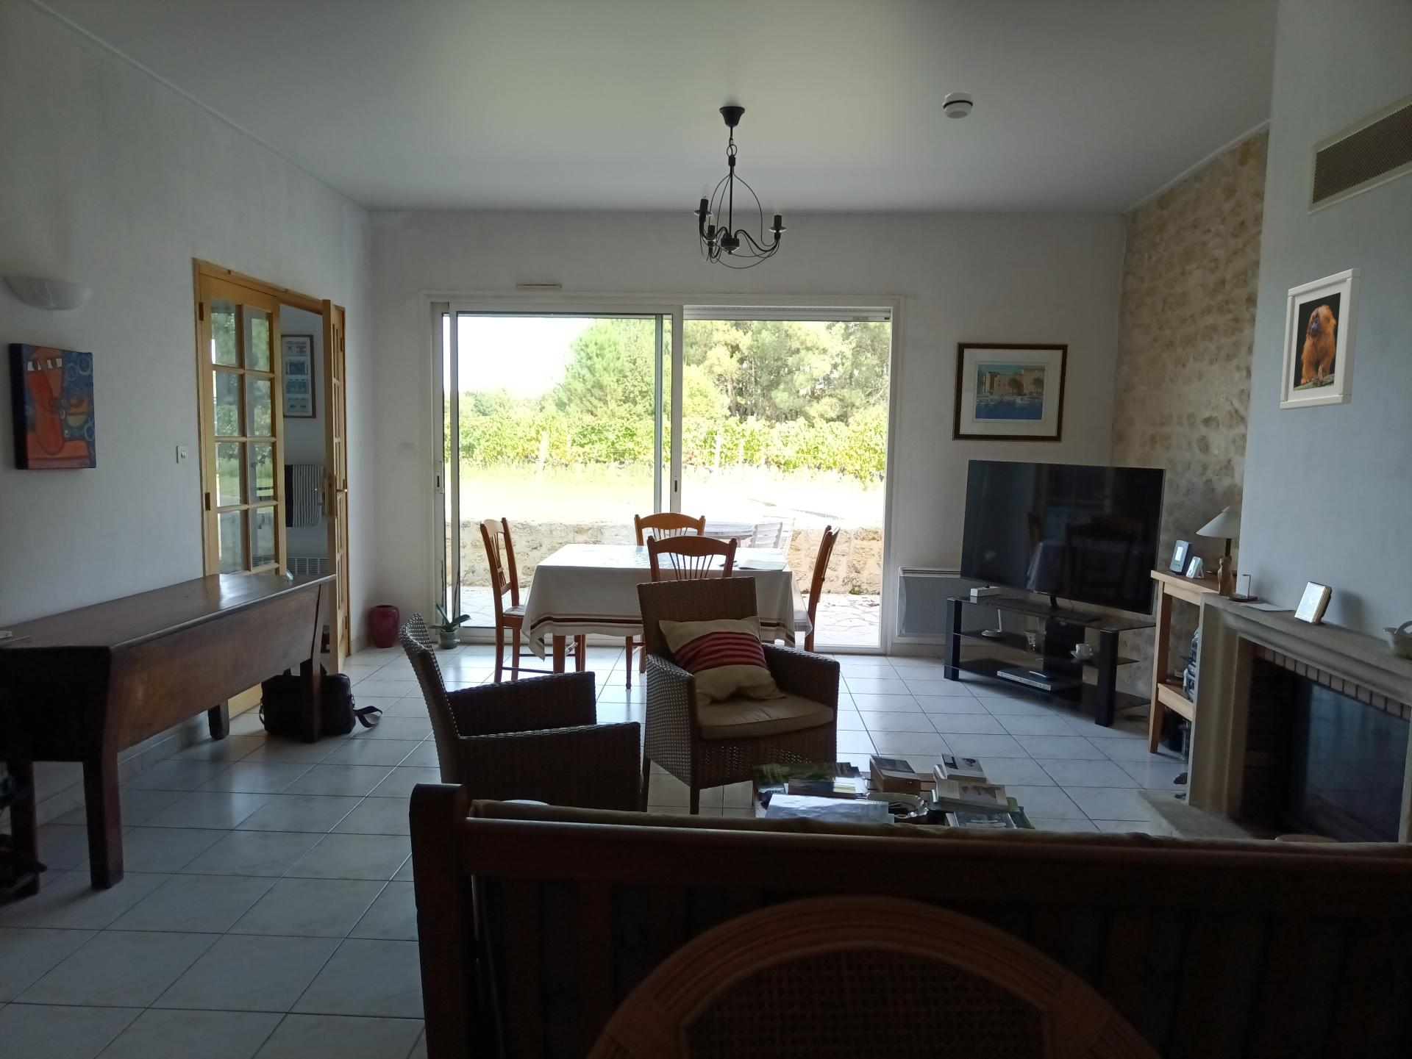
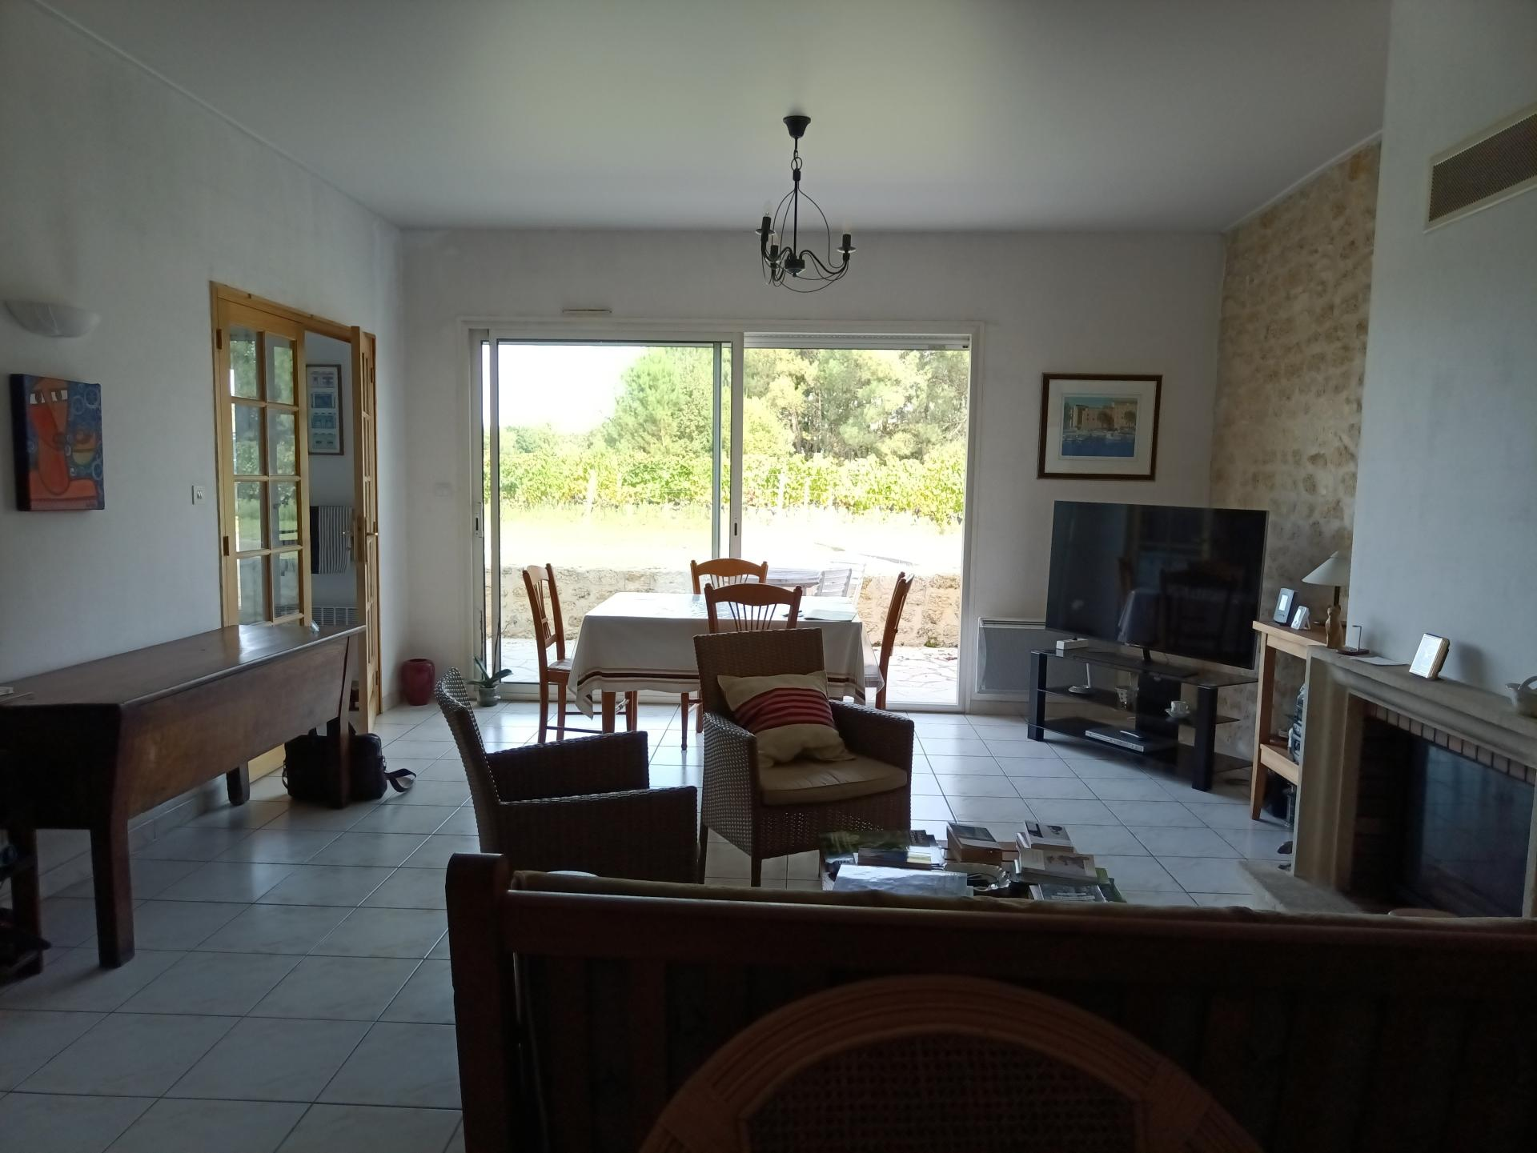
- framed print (1317, 344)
- smoke detector (958, 106)
